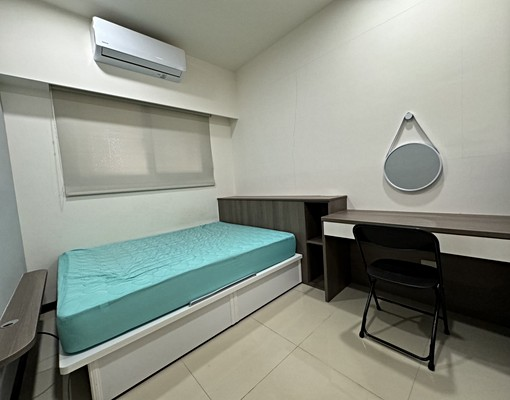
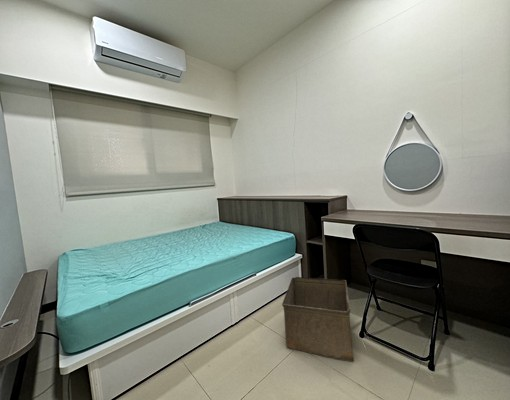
+ storage bin (318, 312)
